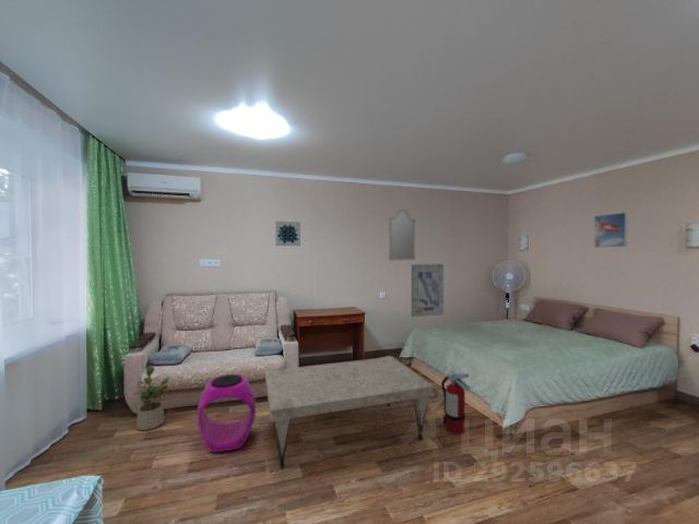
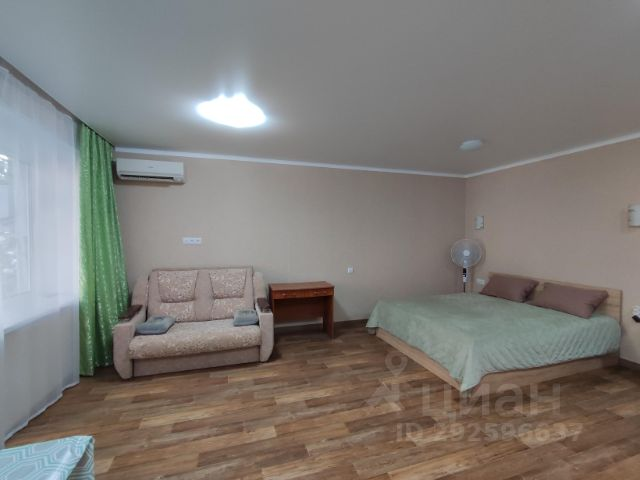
- home mirror (402, 235)
- fire extinguisher (453, 398)
- coffee table (344, 403)
- wall art (287, 234)
- wall art (427, 289)
- stool (228, 422)
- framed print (609, 230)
- potted plant (153, 393)
